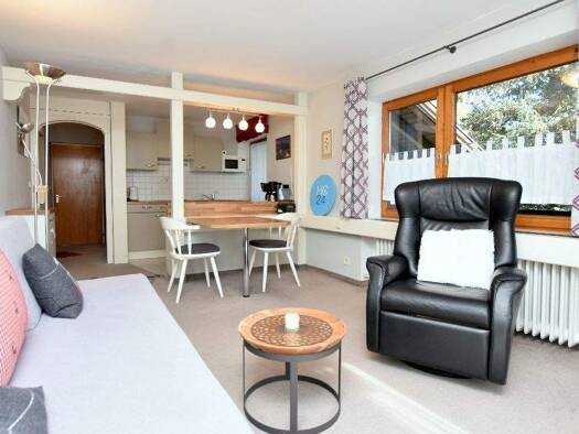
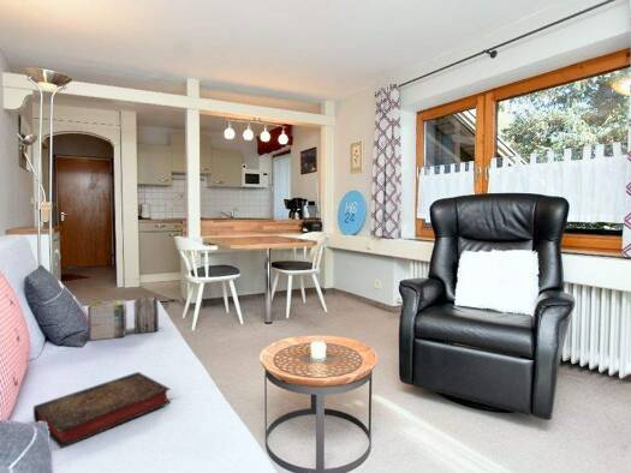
+ book (105, 403)
+ magazine (125, 316)
